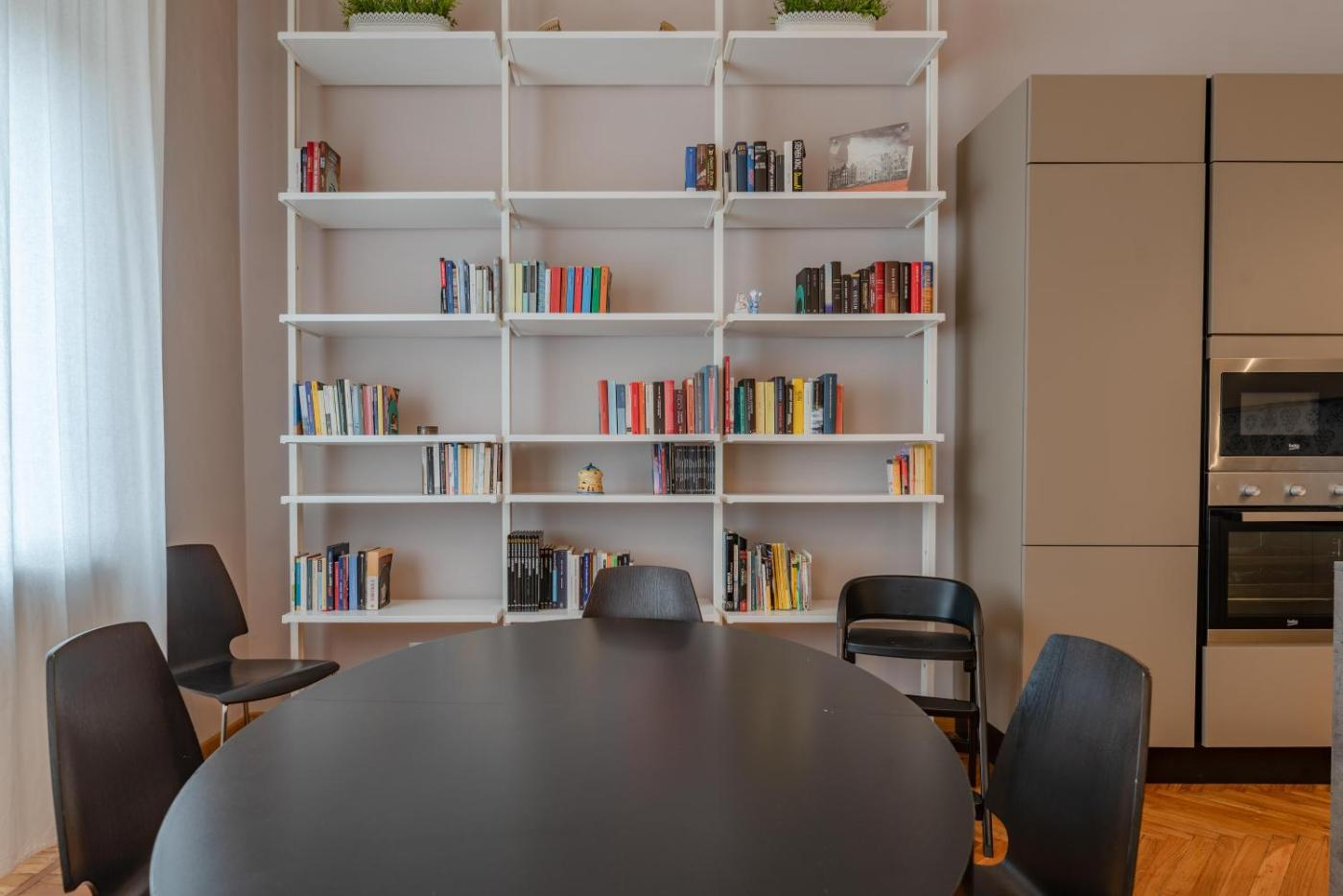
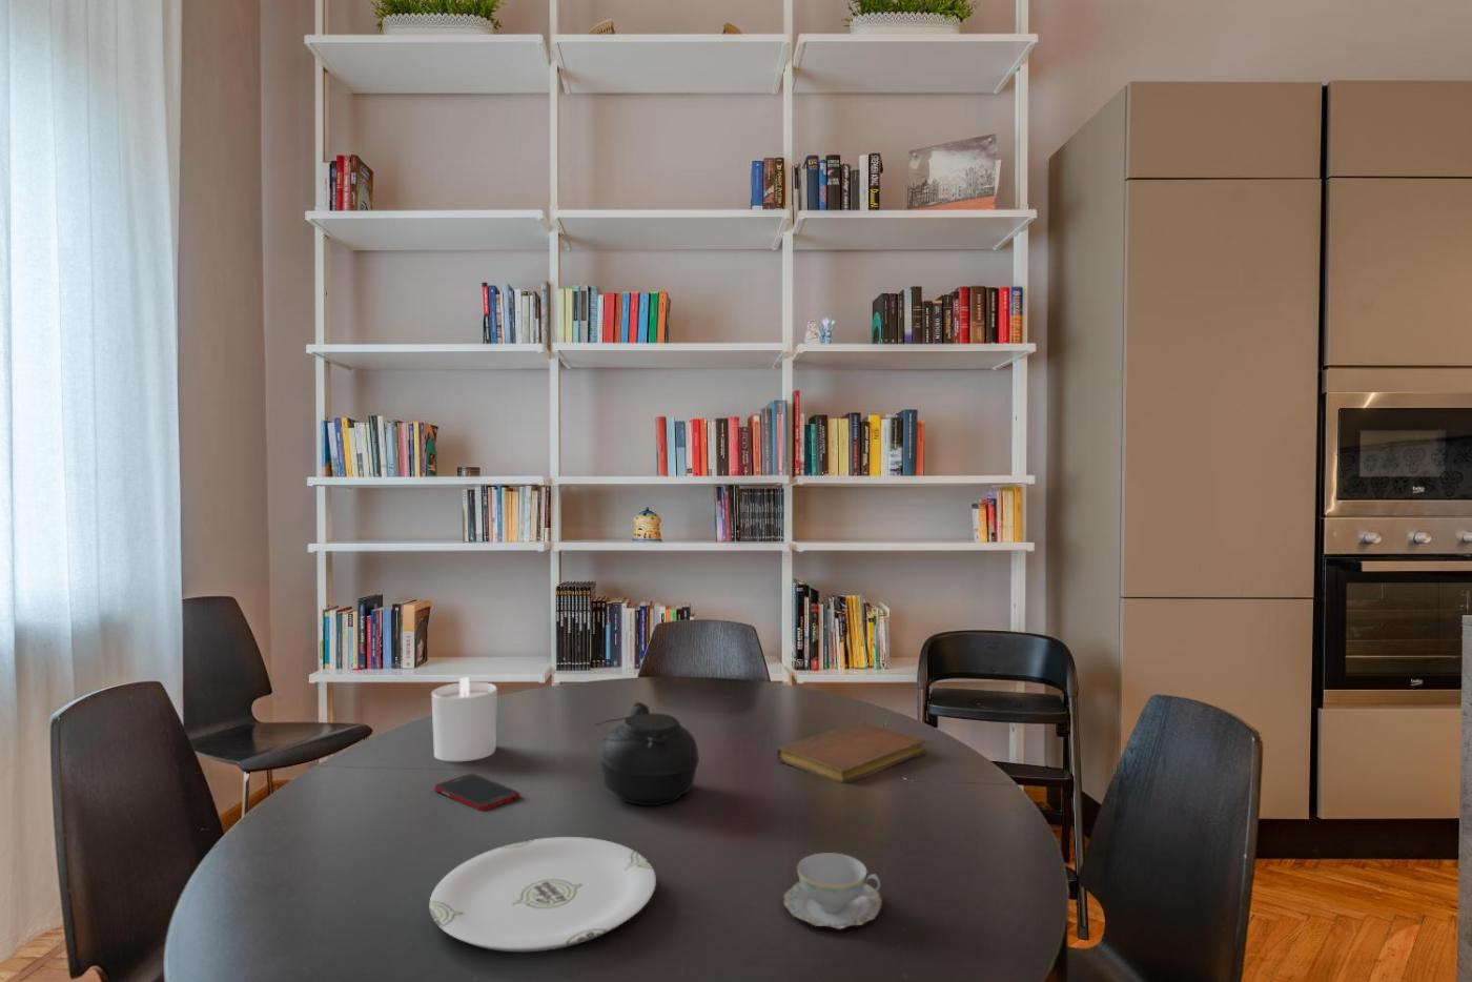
+ notebook (852, 750)
+ plate (546, 893)
+ chinaware (832, 888)
+ candle (465, 715)
+ cell phone (477, 791)
+ teapot (648, 753)
